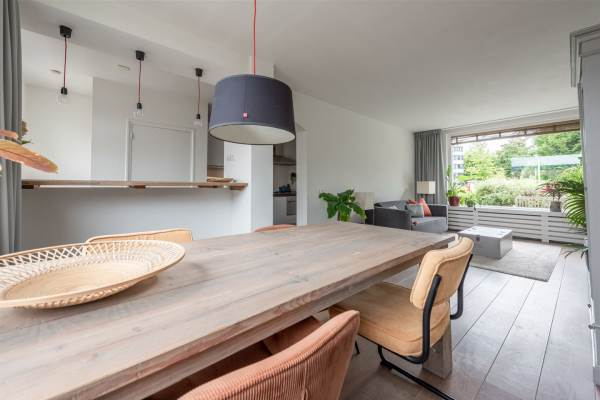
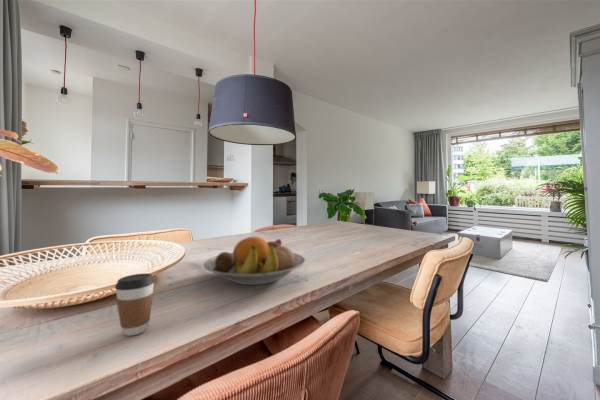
+ fruit bowl (256, 255)
+ coffee cup (135, 303)
